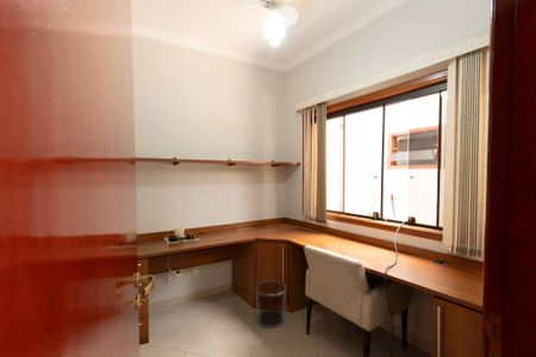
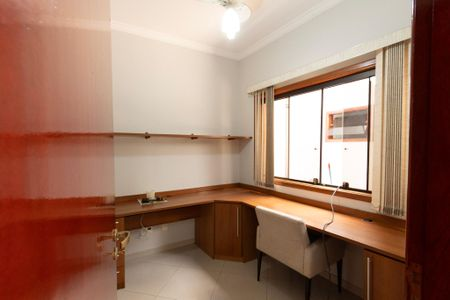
- waste bin (270, 302)
